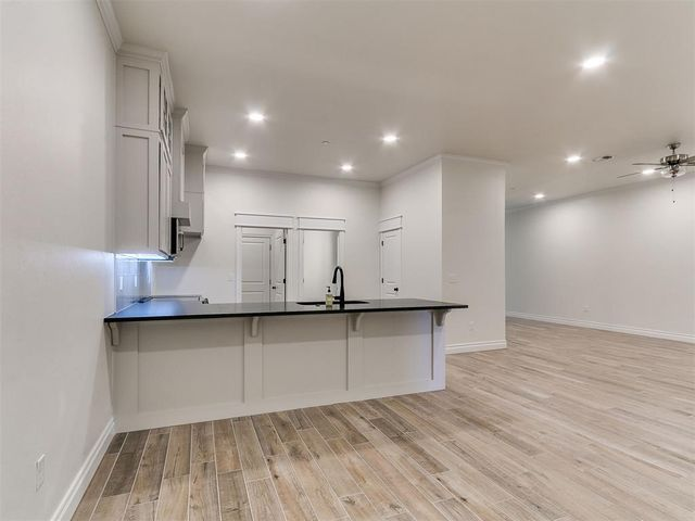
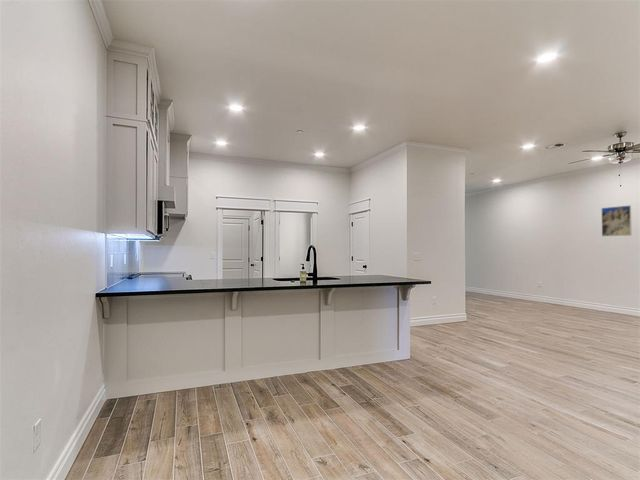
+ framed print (616, 221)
